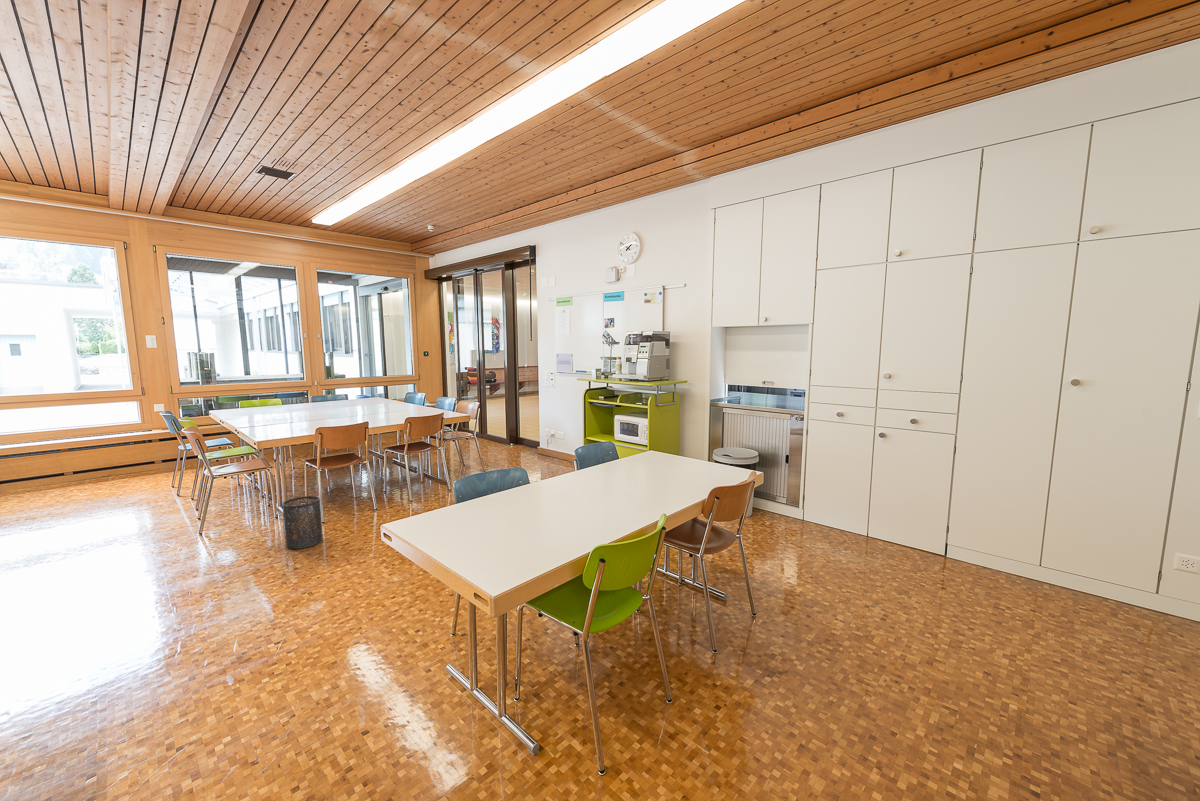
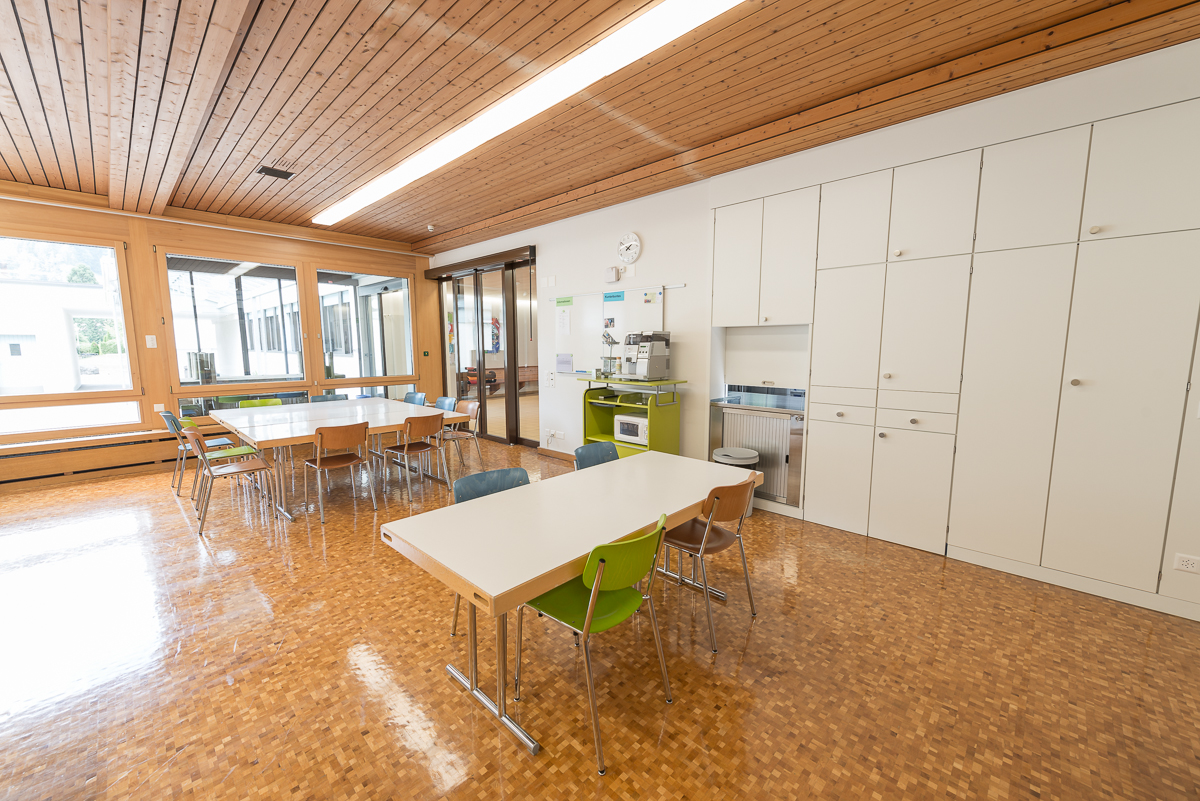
- trash can (302, 521)
